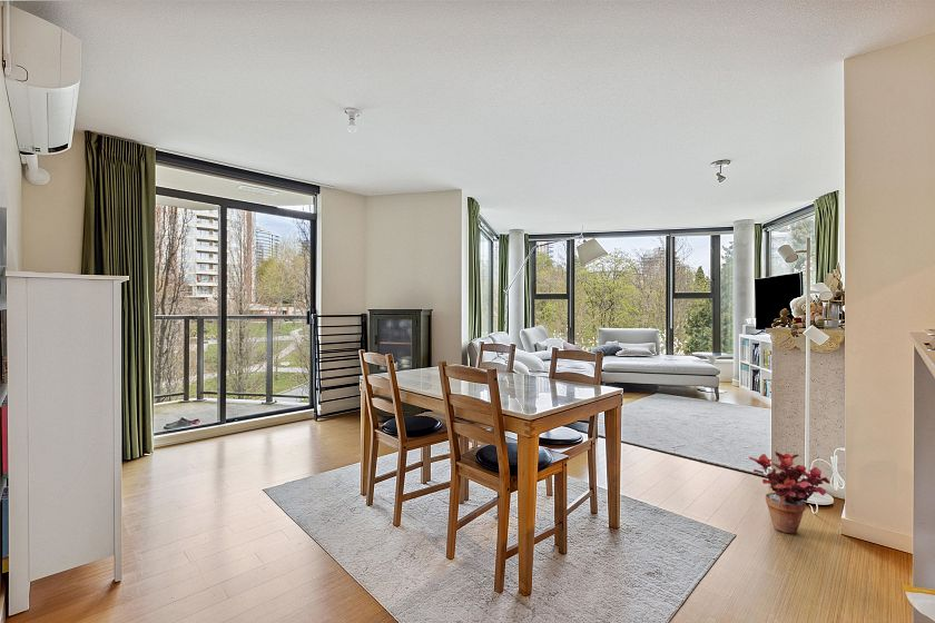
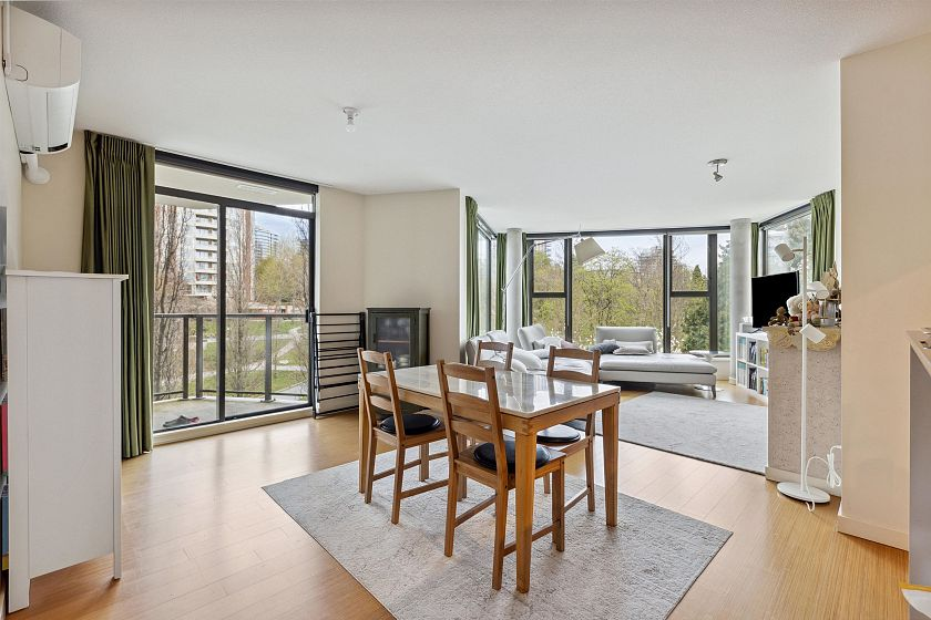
- potted plant (789, 494)
